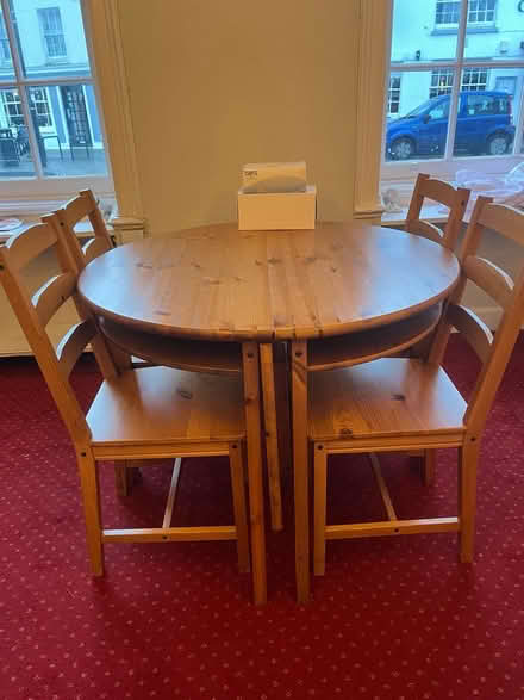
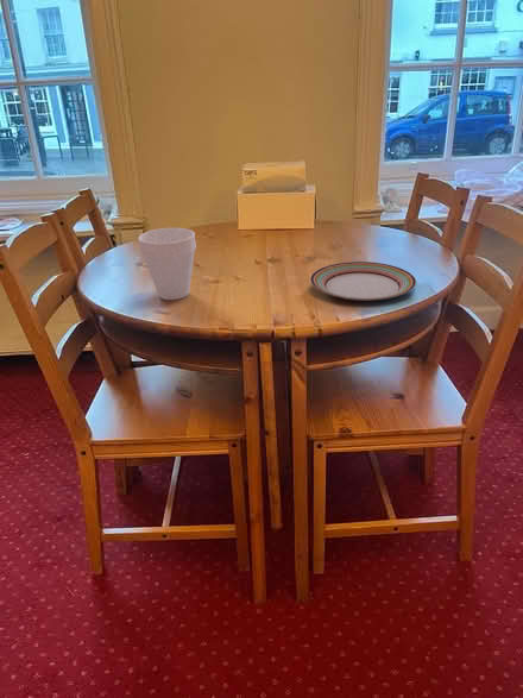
+ plate (361, 283)
+ cup (170, 265)
